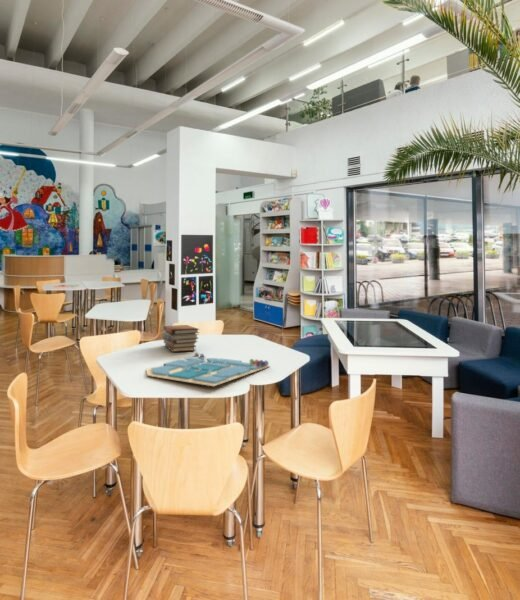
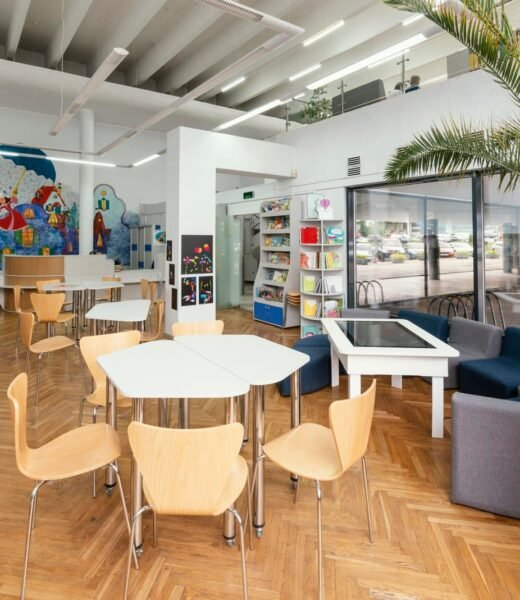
- book stack (180, 337)
- board game (203, 366)
